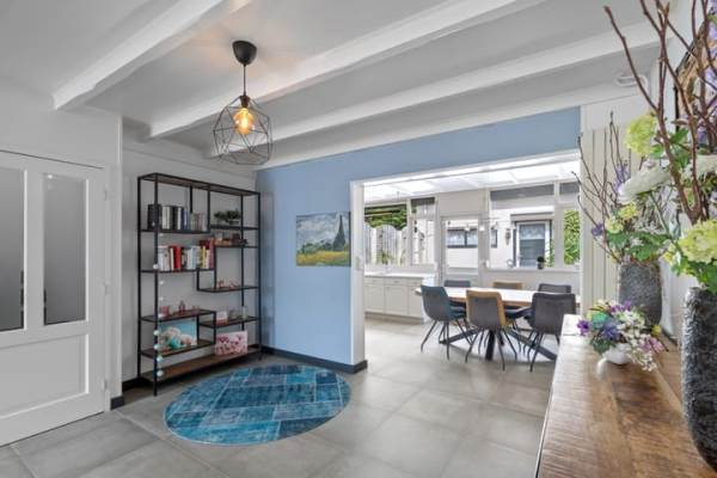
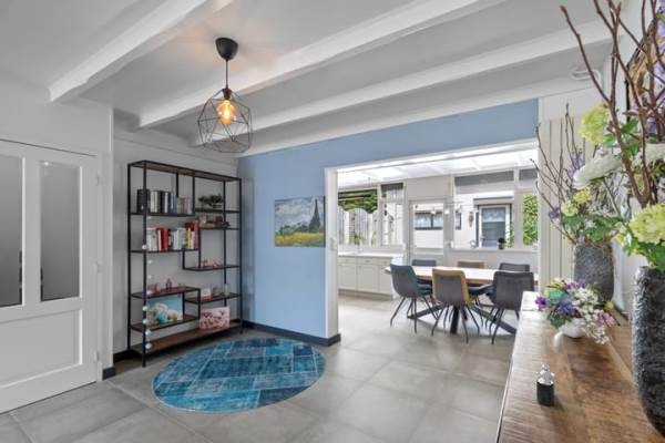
+ candle (544, 383)
